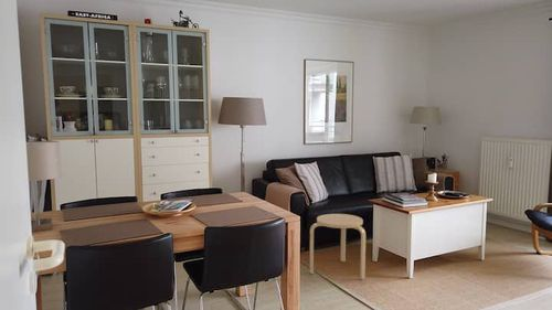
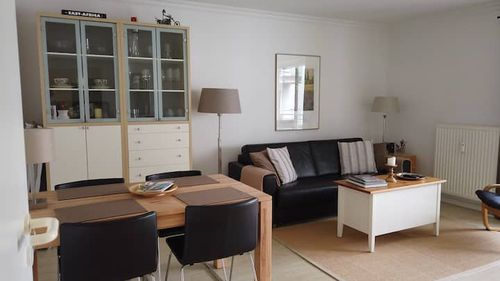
- stool (341, 245)
